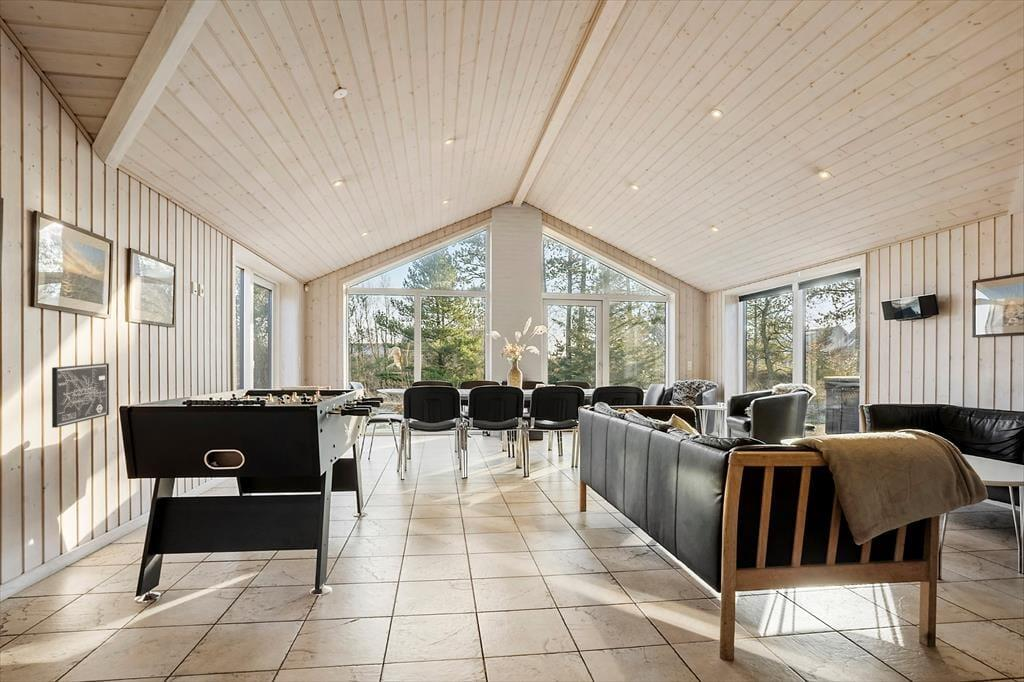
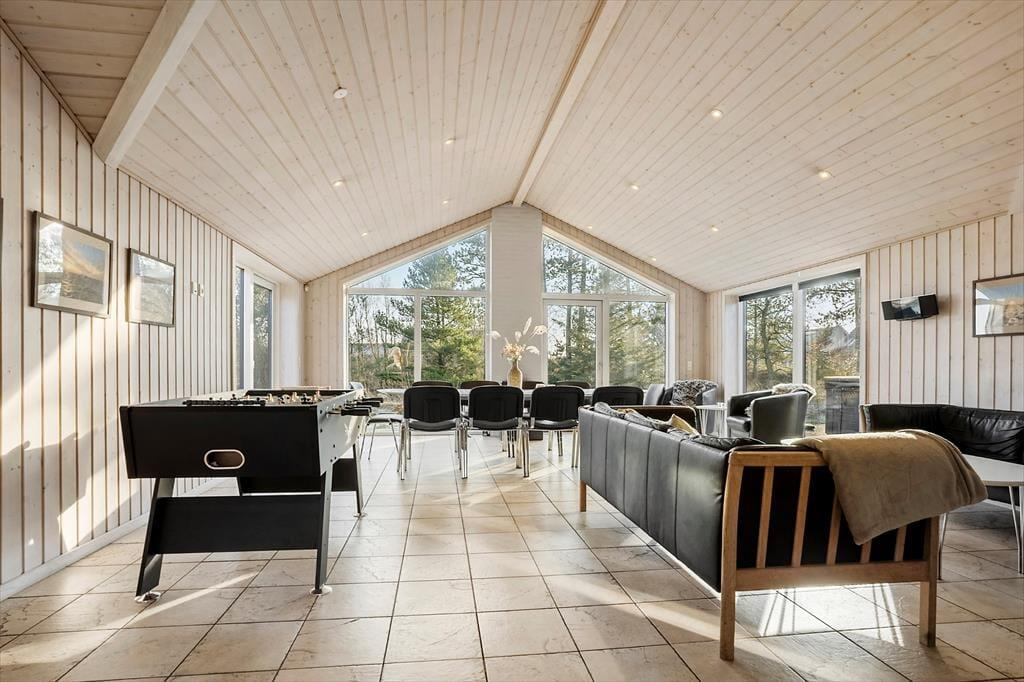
- wall art (82, 393)
